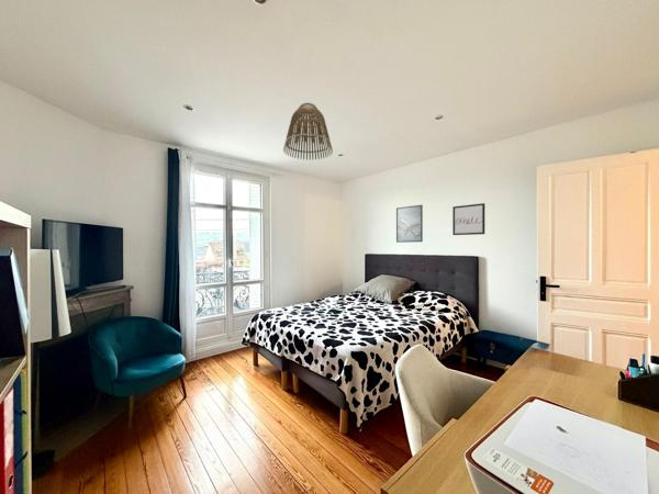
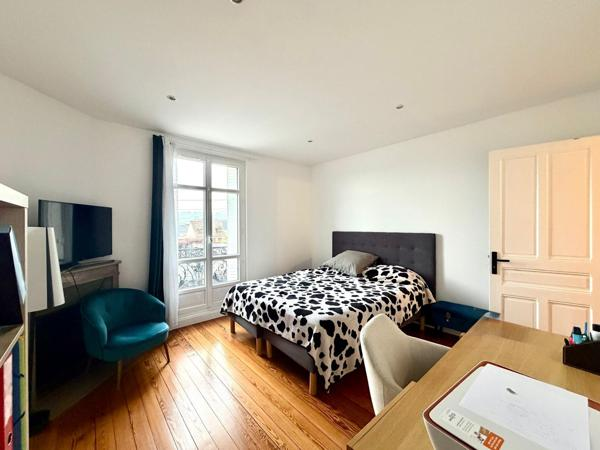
- lamp shade (309, 128)
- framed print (409, 224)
- wall art (468, 220)
